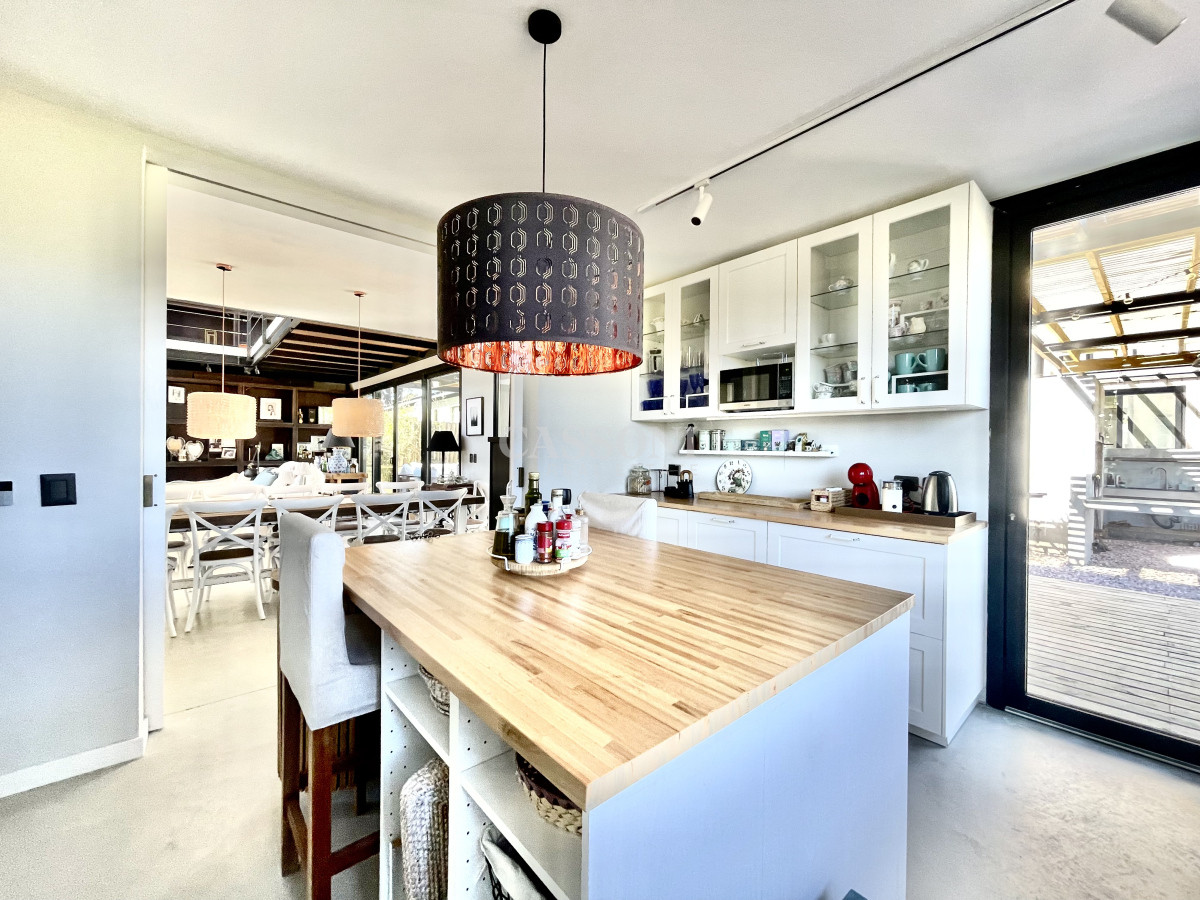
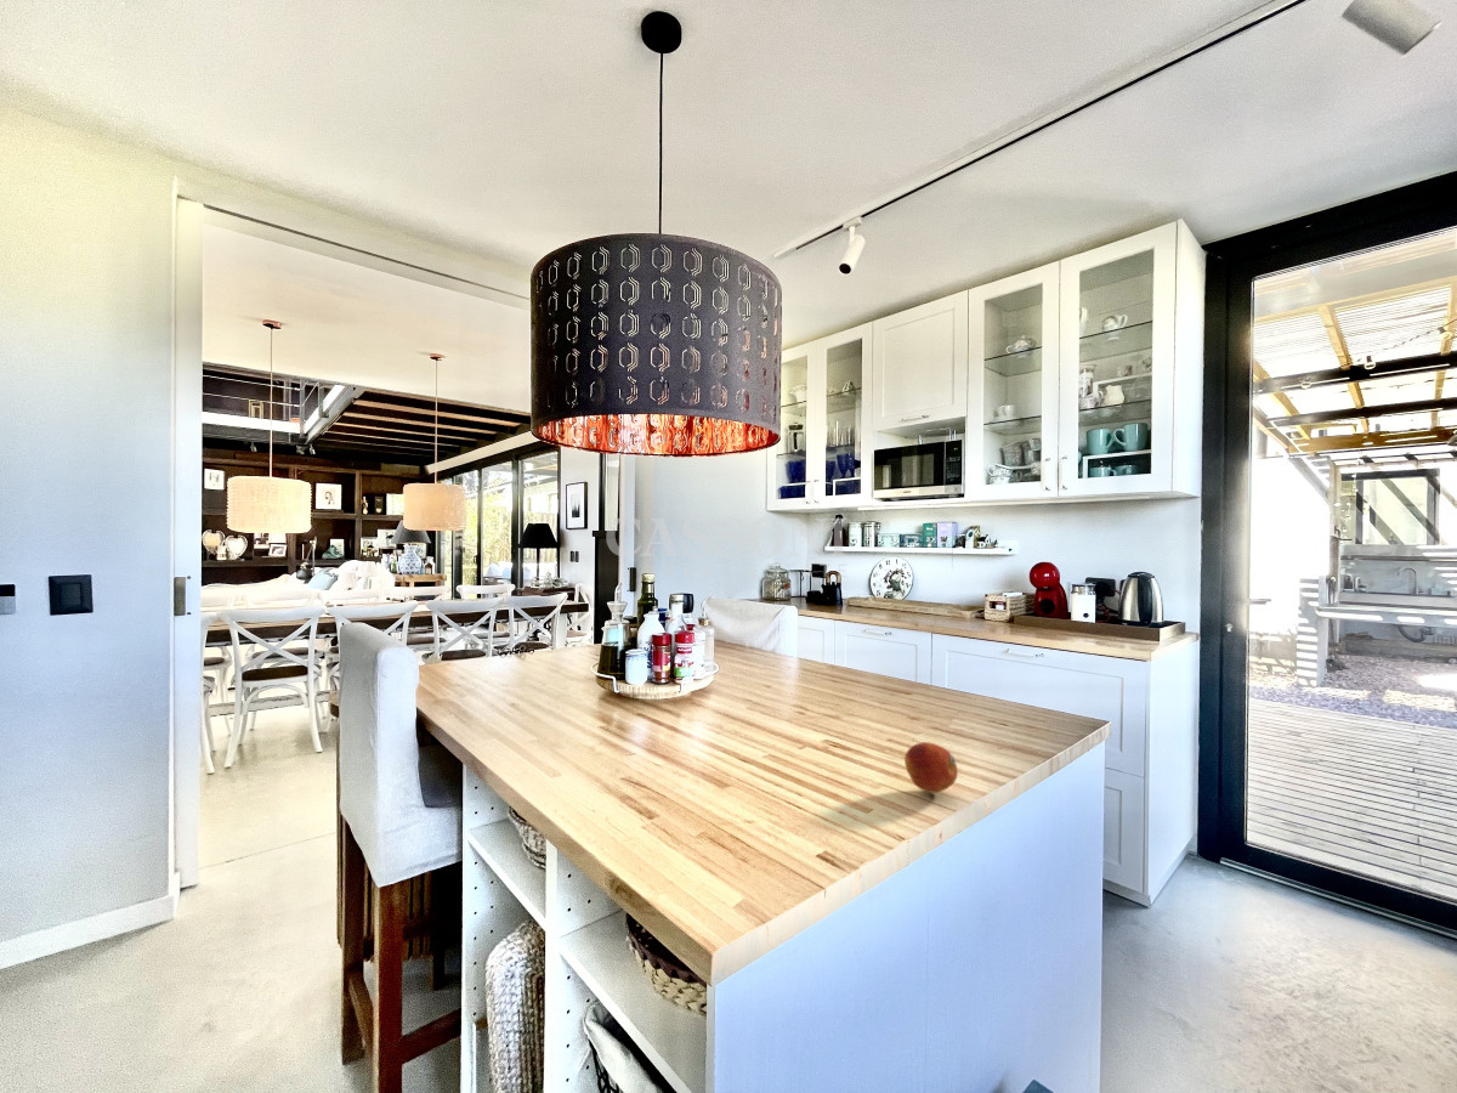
+ fruit (930, 768)
